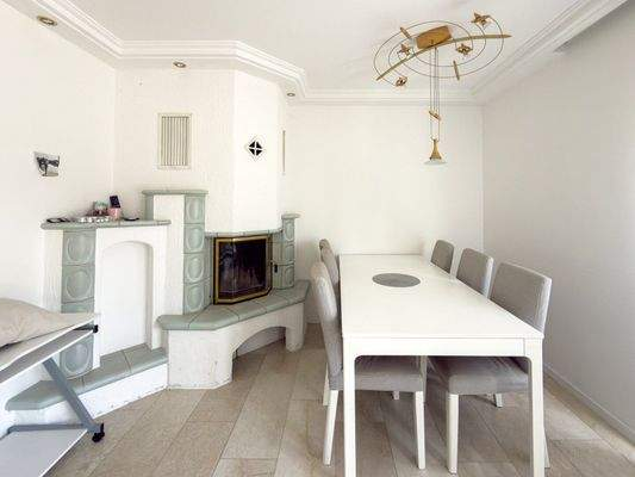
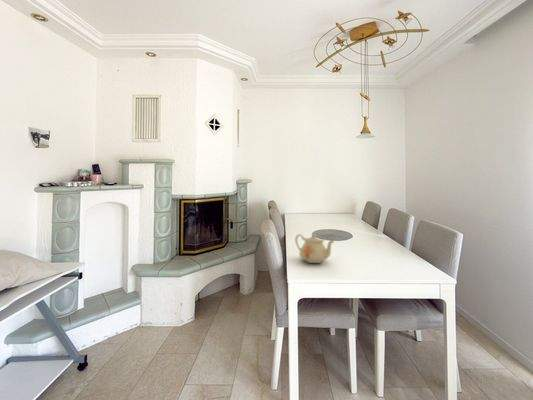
+ teapot (313, 246)
